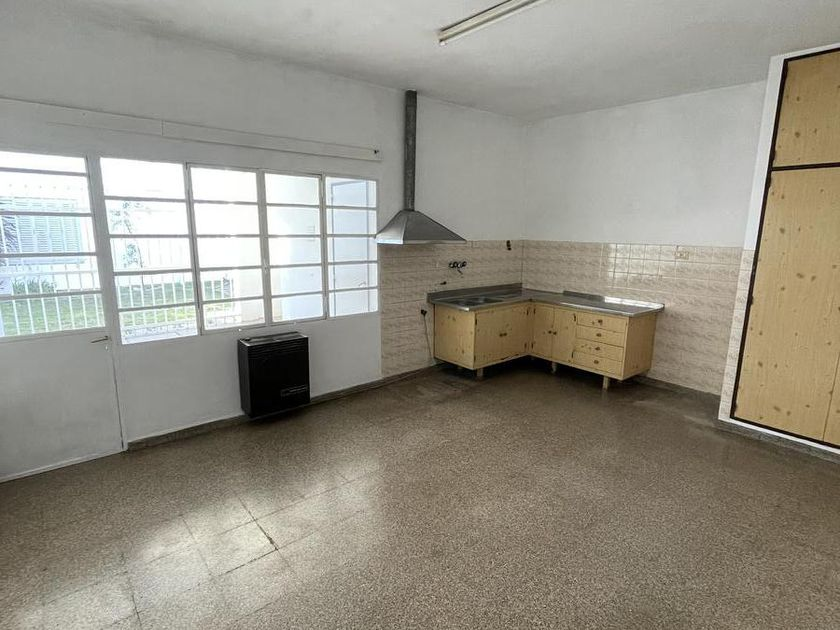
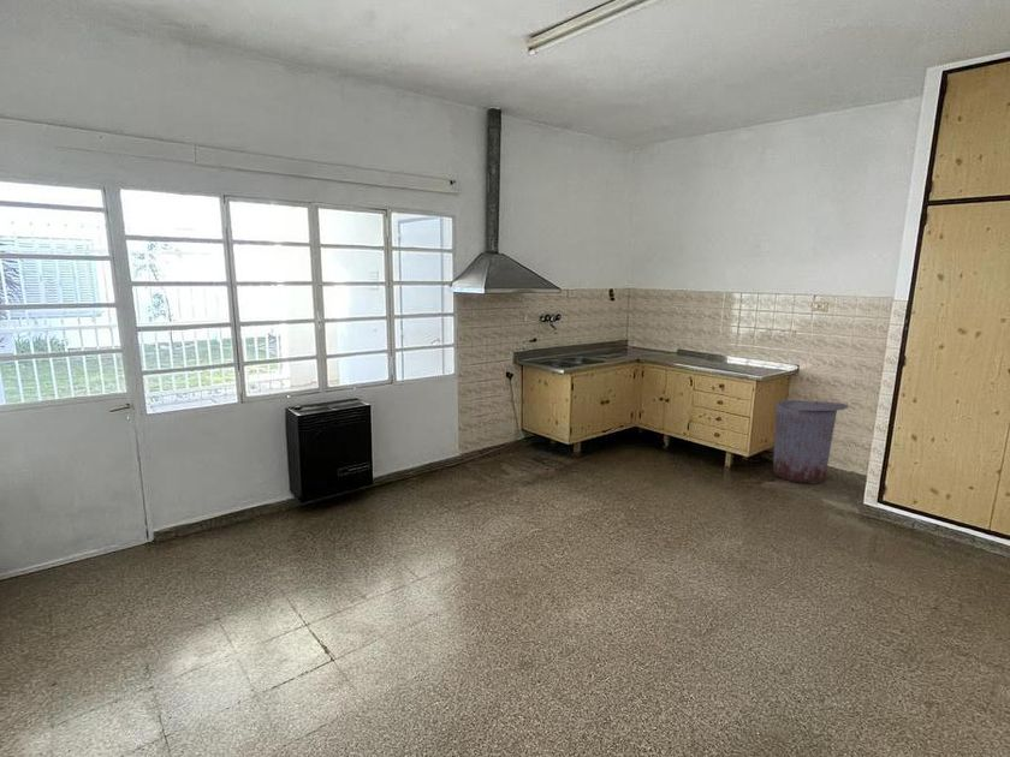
+ trash can (807, 439)
